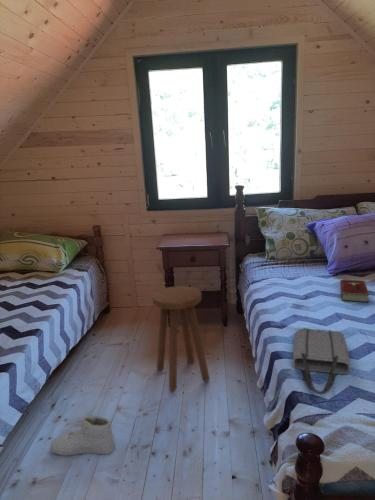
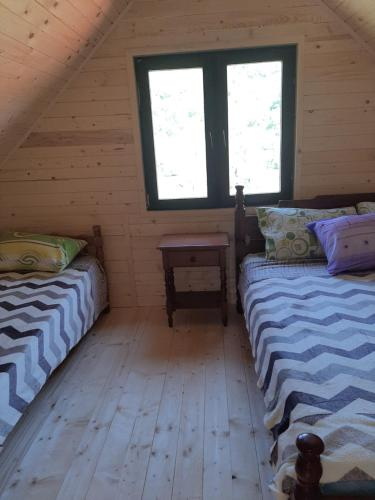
- sneaker (81, 432)
- hardcover book (353, 290)
- stool (176, 335)
- tote bag (320, 358)
